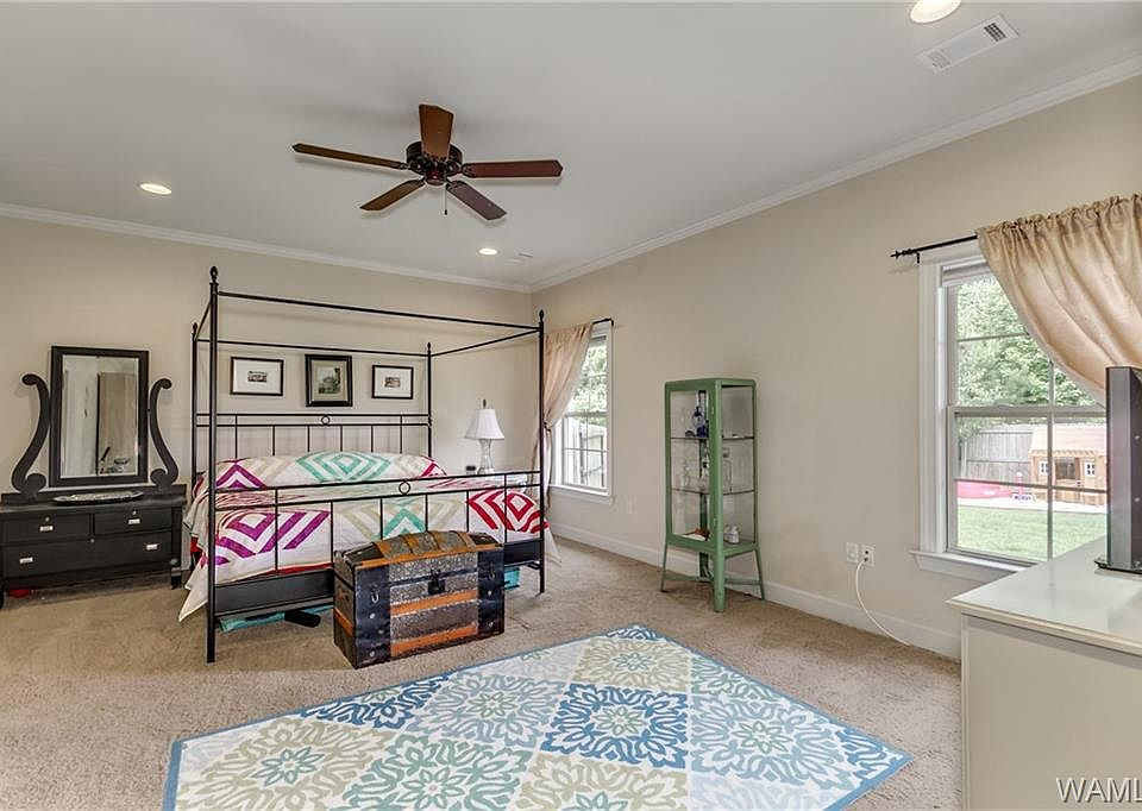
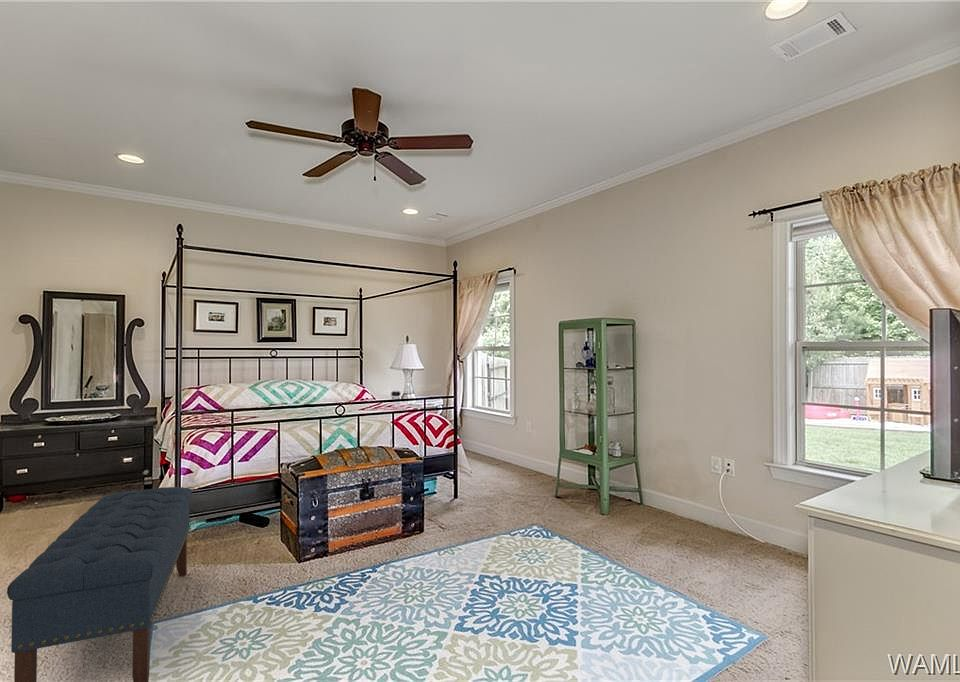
+ bench (122, 572)
